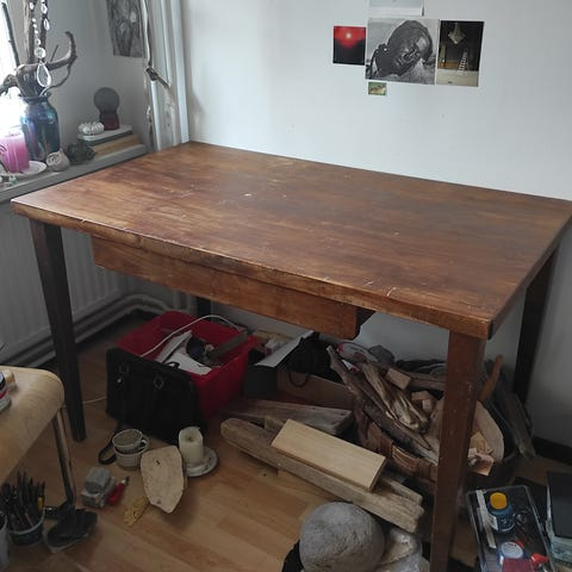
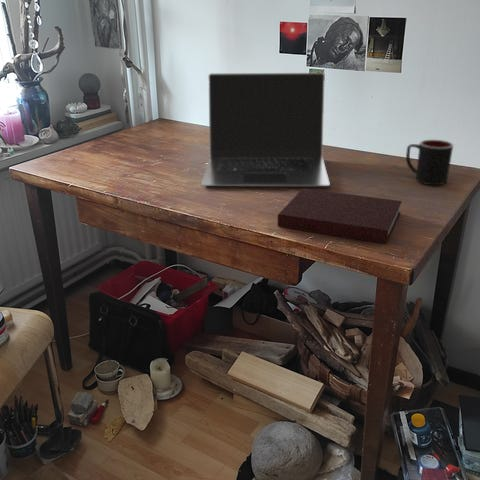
+ notebook (340, 213)
+ laptop (265, 126)
+ mug (427, 161)
